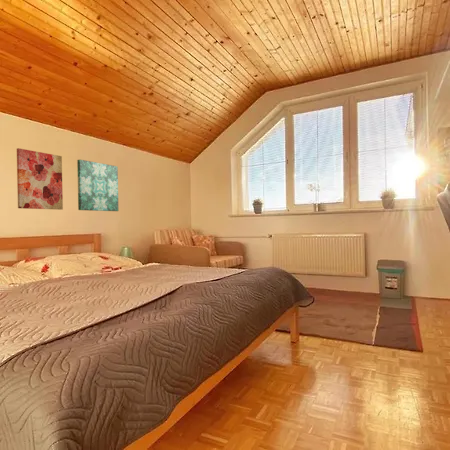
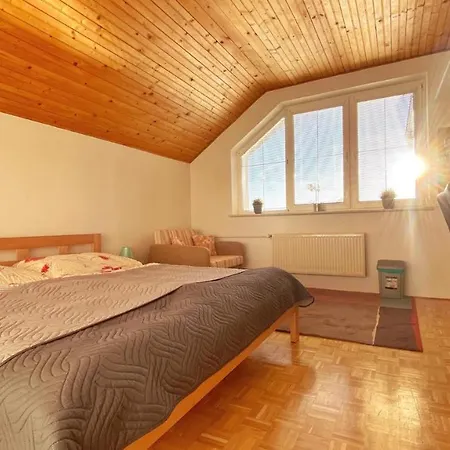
- wall art (99, 187)
- wall art (41, 180)
